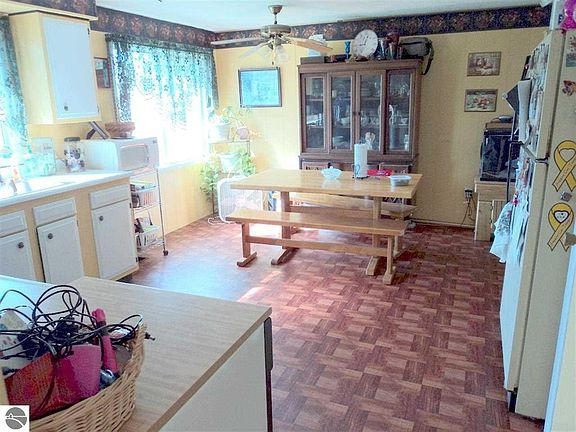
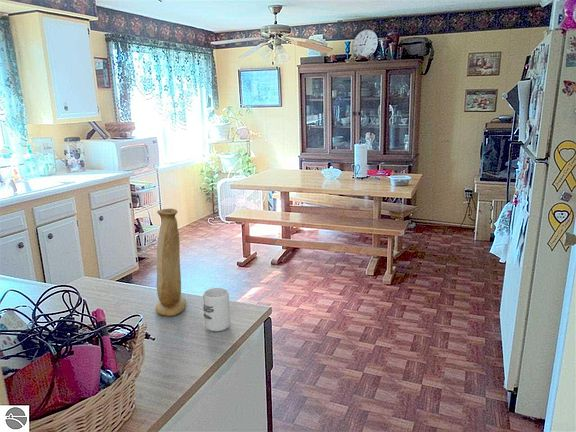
+ vase (167, 260)
+ cup (216, 309)
